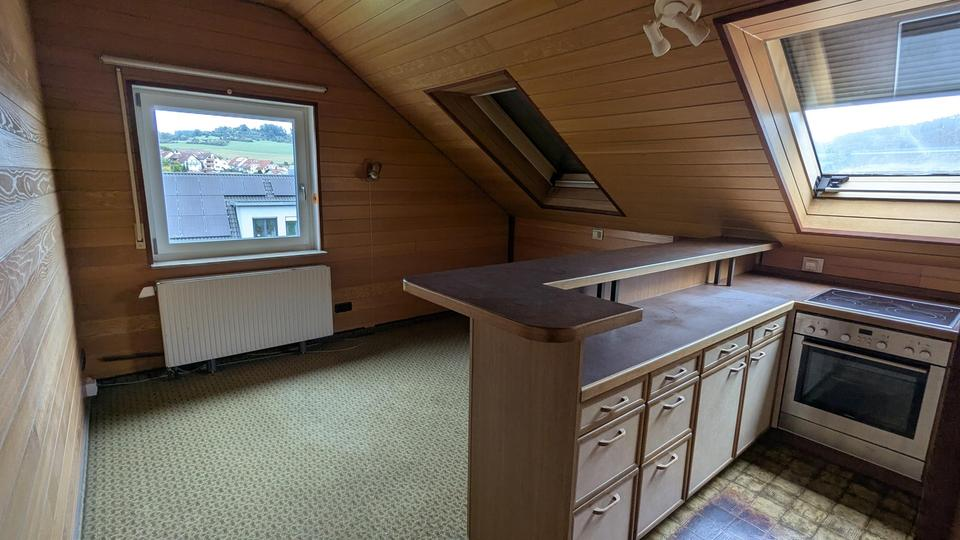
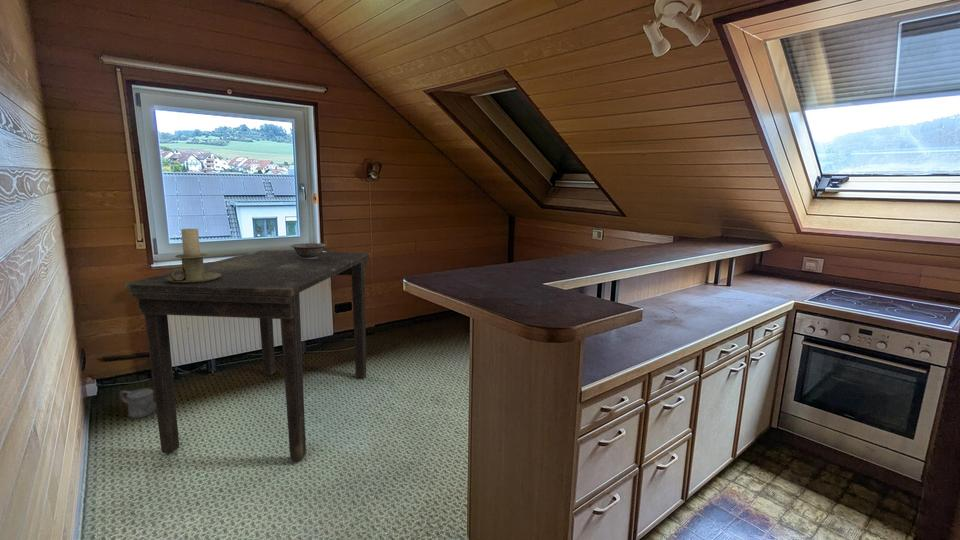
+ watering can (147, 401)
+ dining table (273, 339)
+ candle holder (191, 253)
+ decorative bowl (309, 251)
